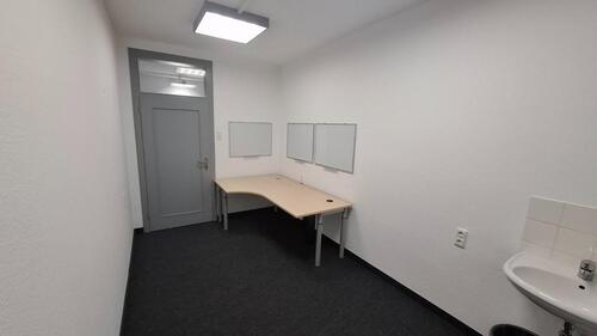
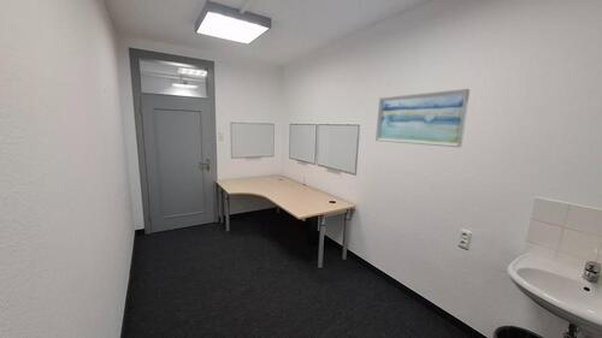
+ wall art (414, 119)
